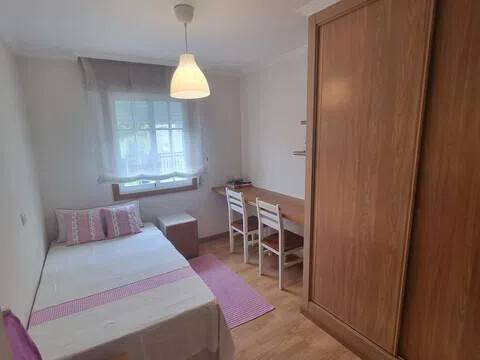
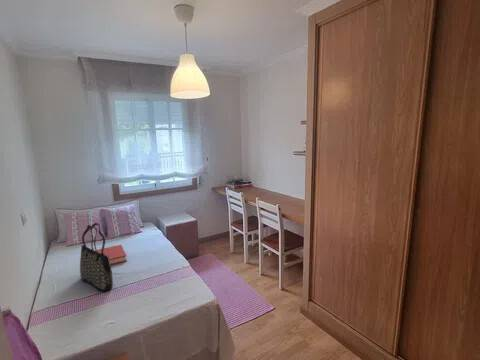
+ hardback book (111, 255)
+ tote bag (94, 254)
